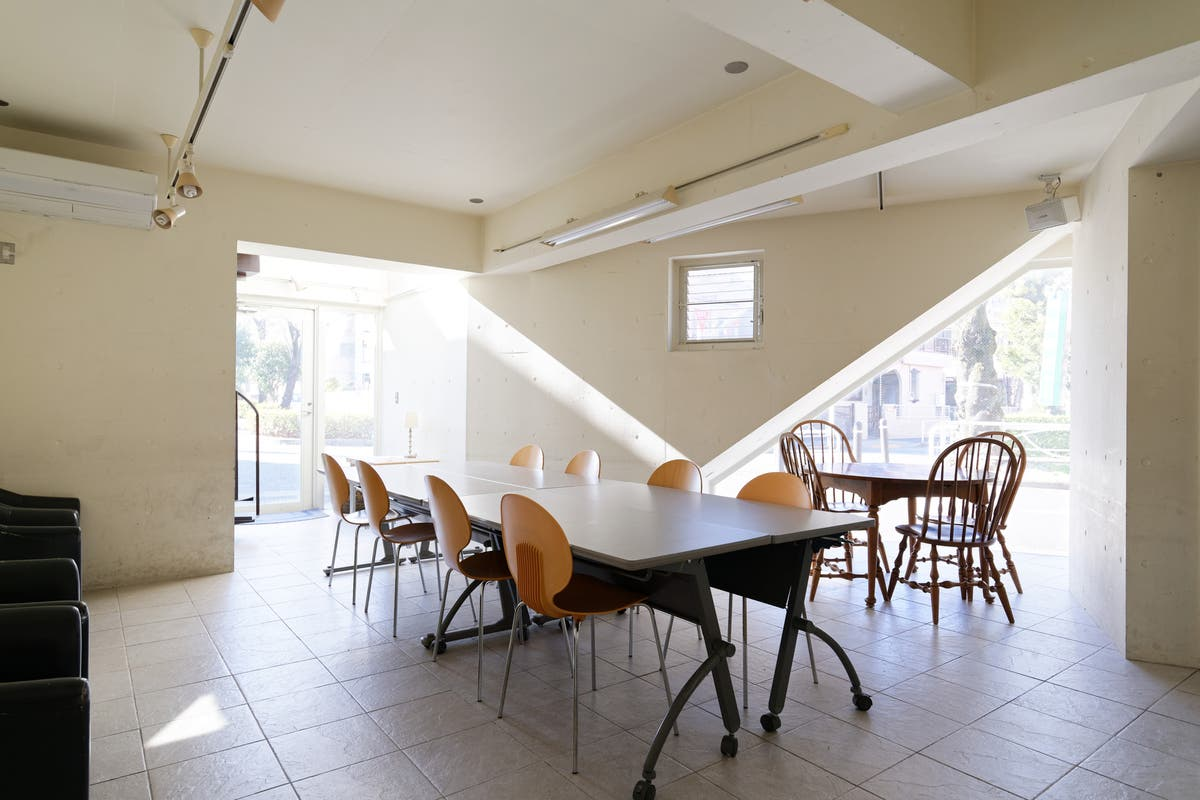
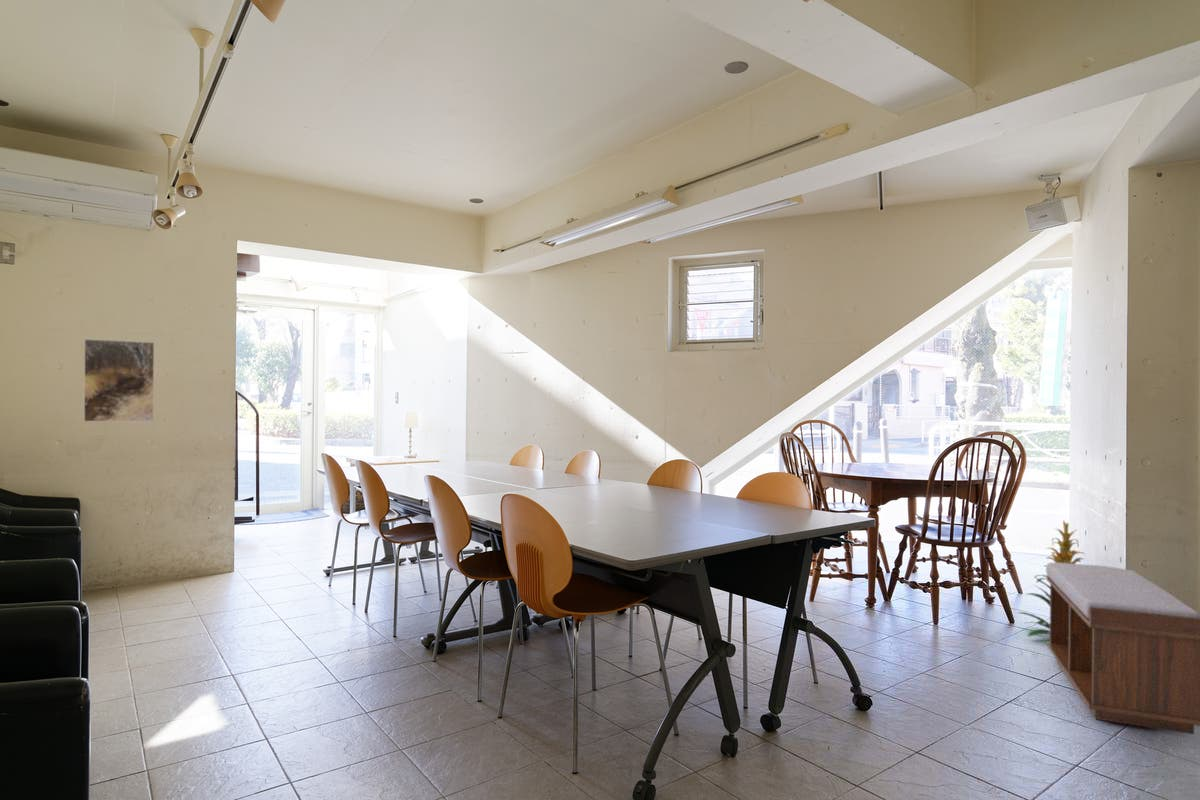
+ bench (1114, 636)
+ indoor plant (1069, 563)
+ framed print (119, 381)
